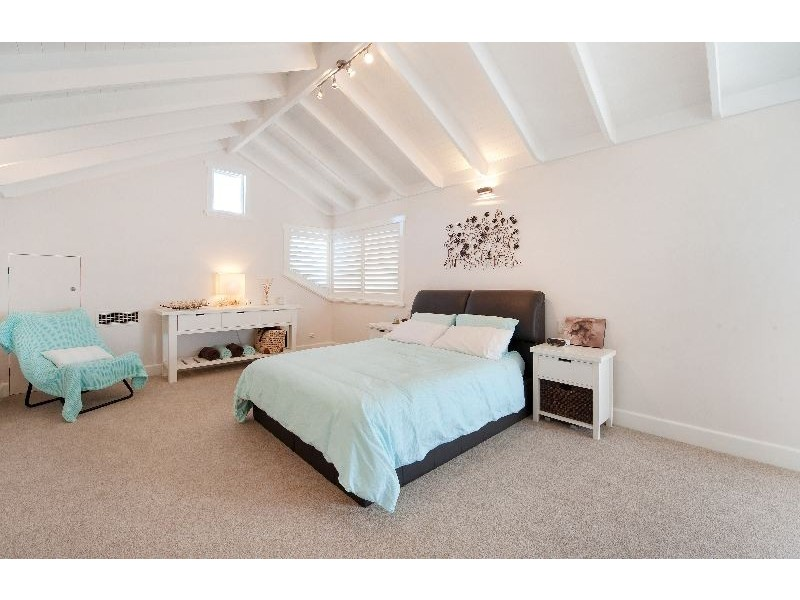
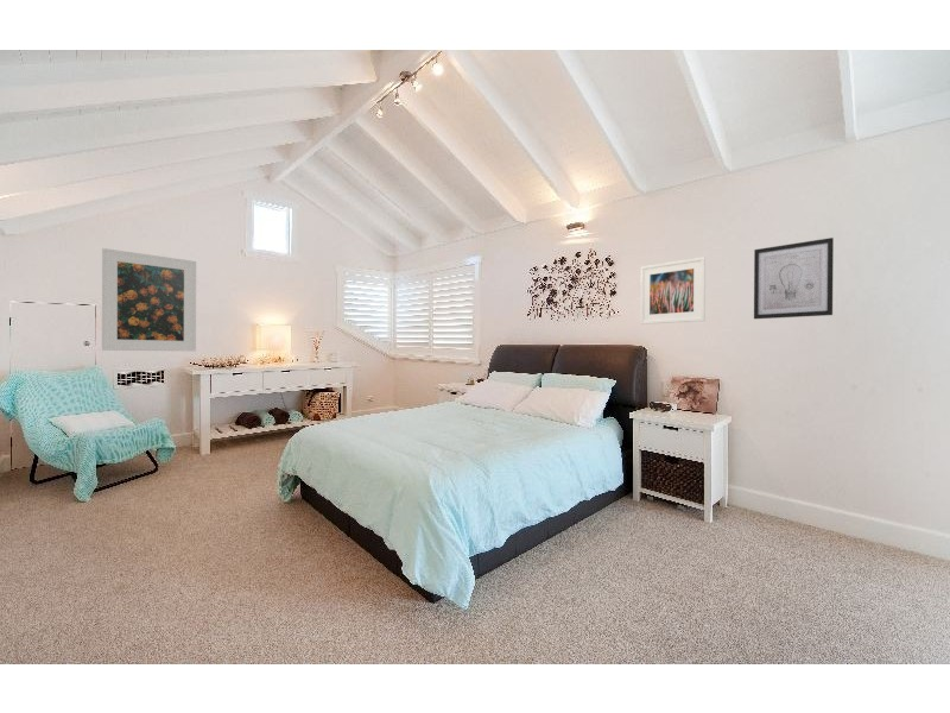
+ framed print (152, 303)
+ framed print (671, 292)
+ wall art (791, 280)
